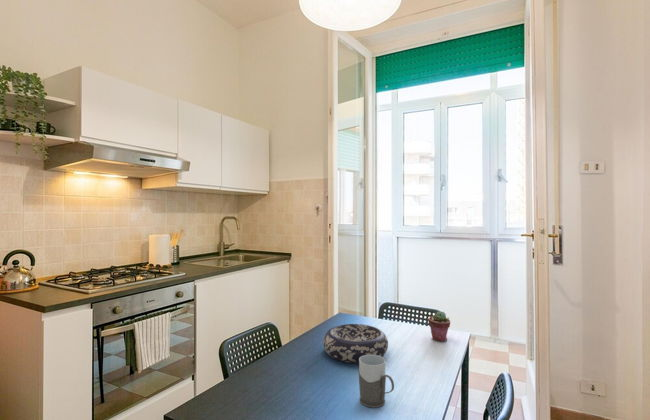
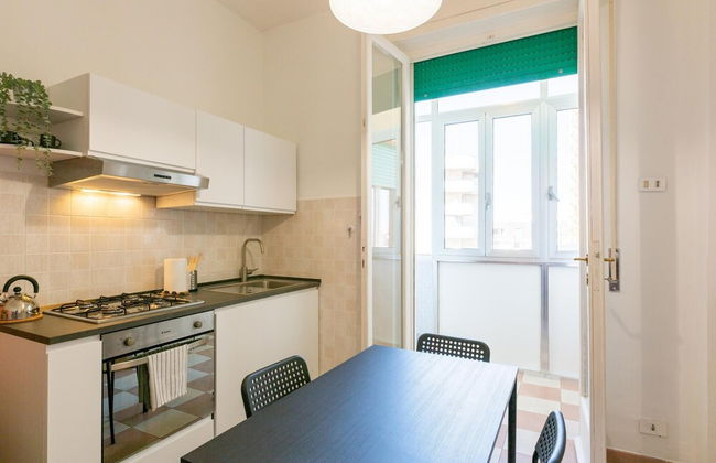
- mug (377, 382)
- decorative bowl (355, 342)
- potted succulent (439, 325)
